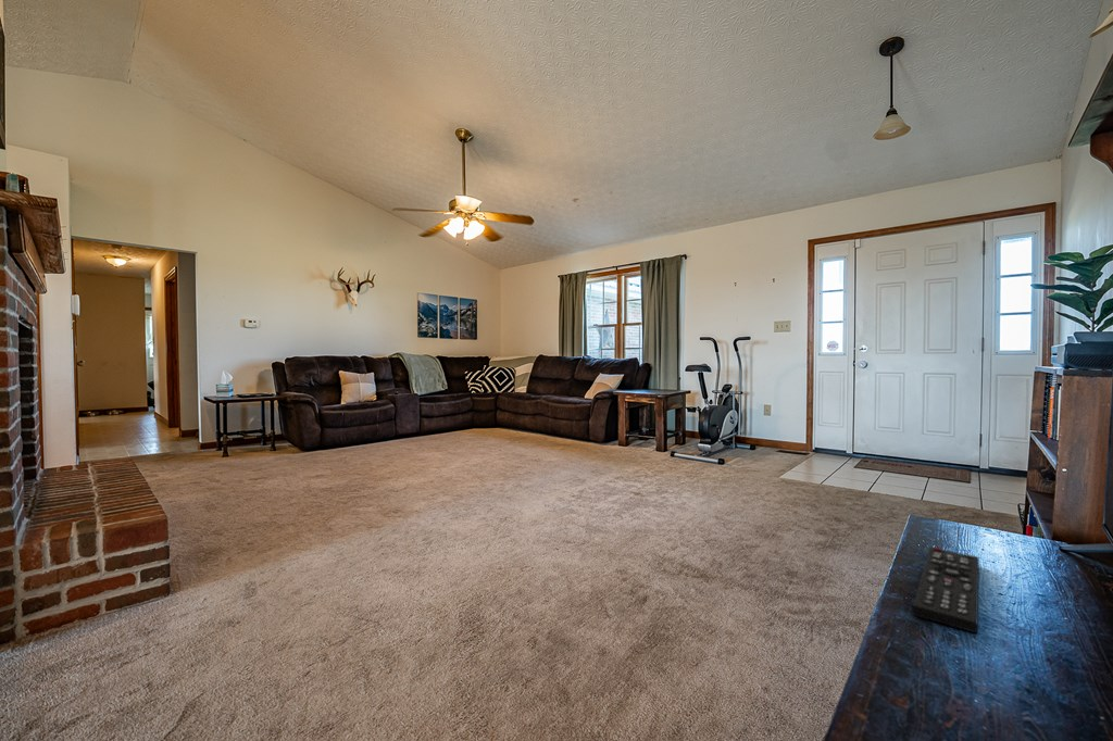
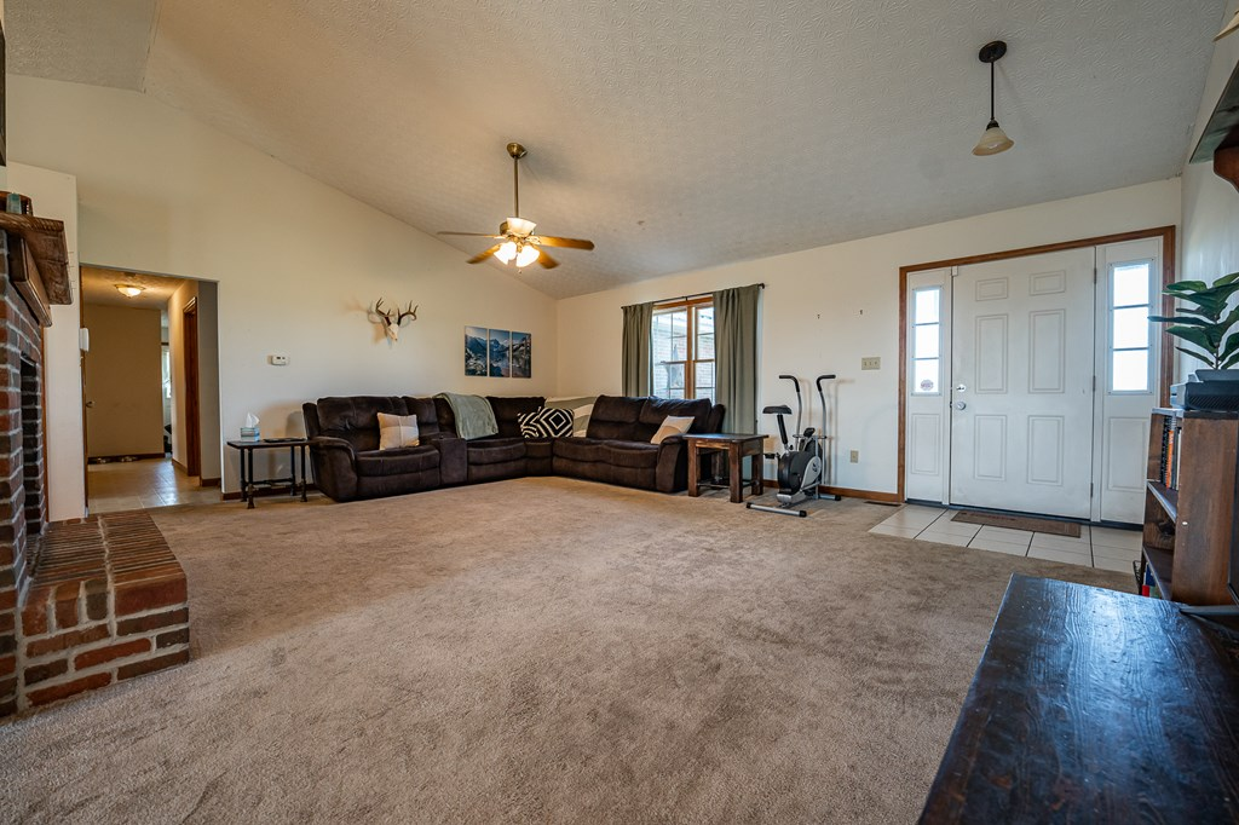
- remote control (949, 581)
